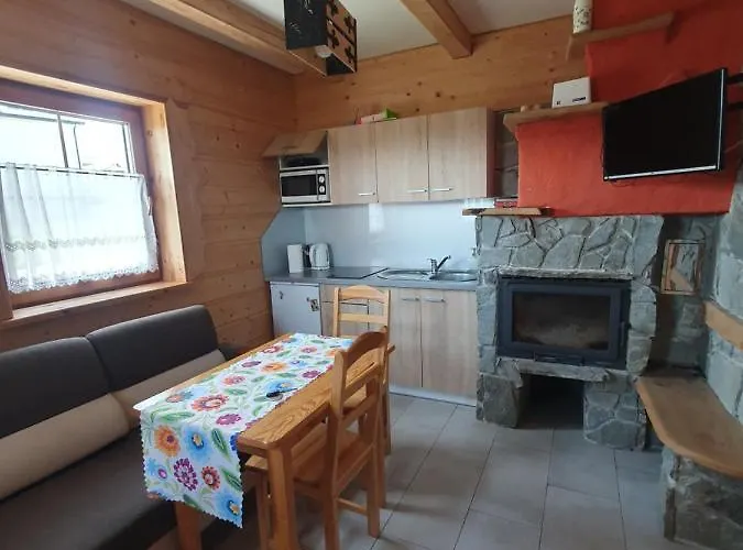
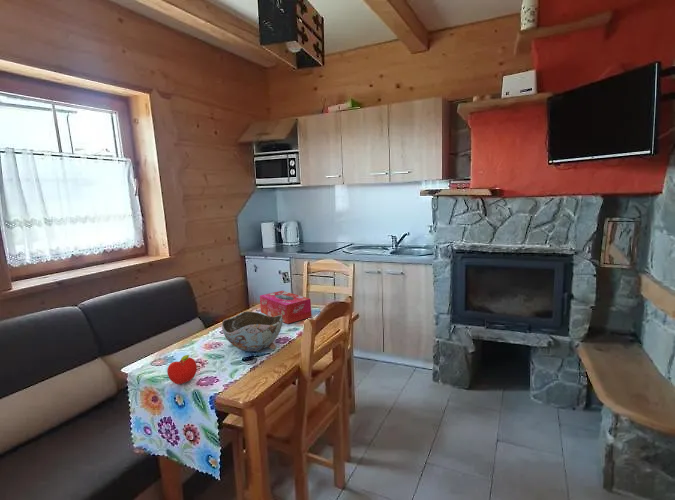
+ fruit (182, 369)
+ bowl (254, 332)
+ tissue box (284, 305)
